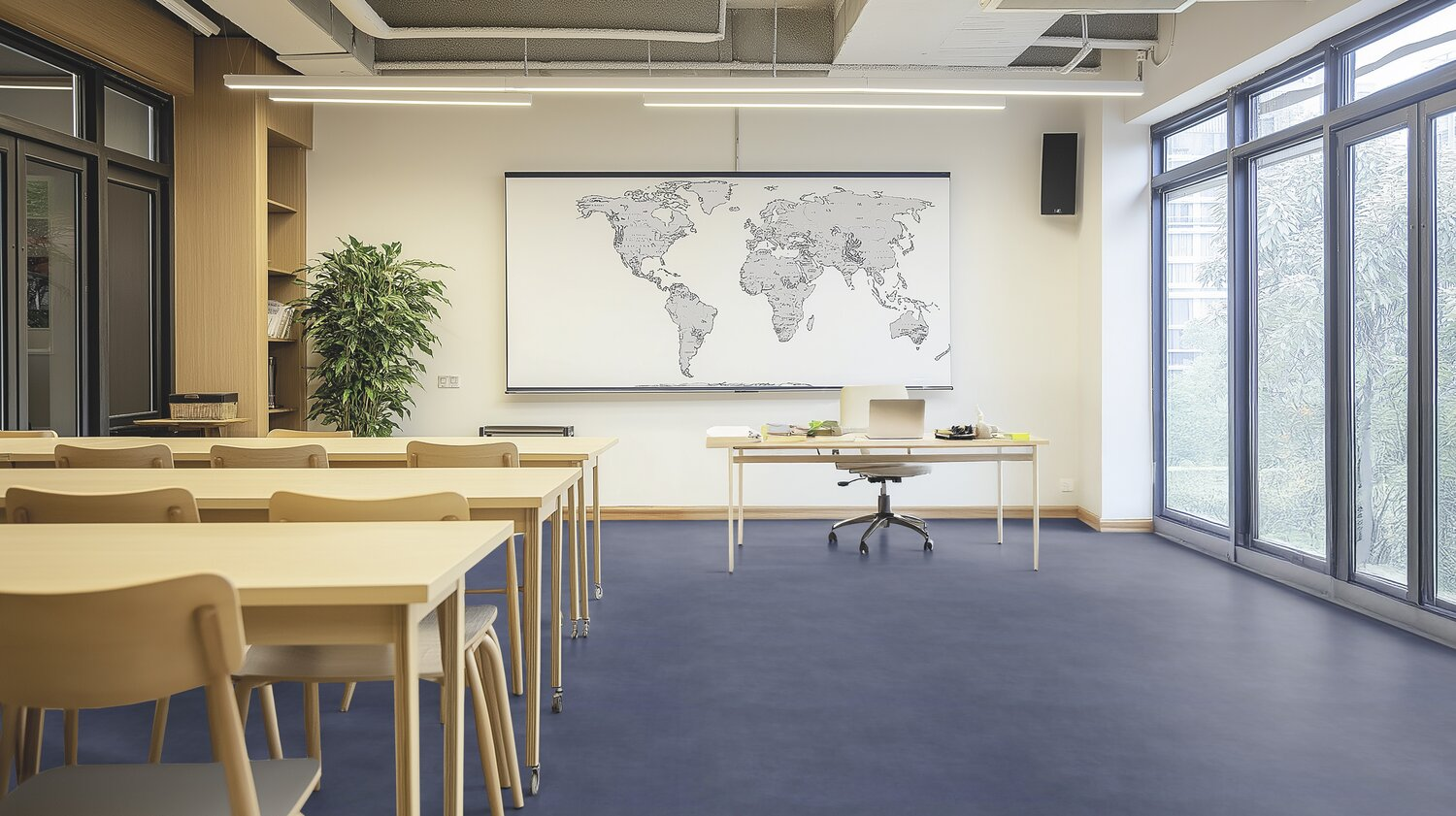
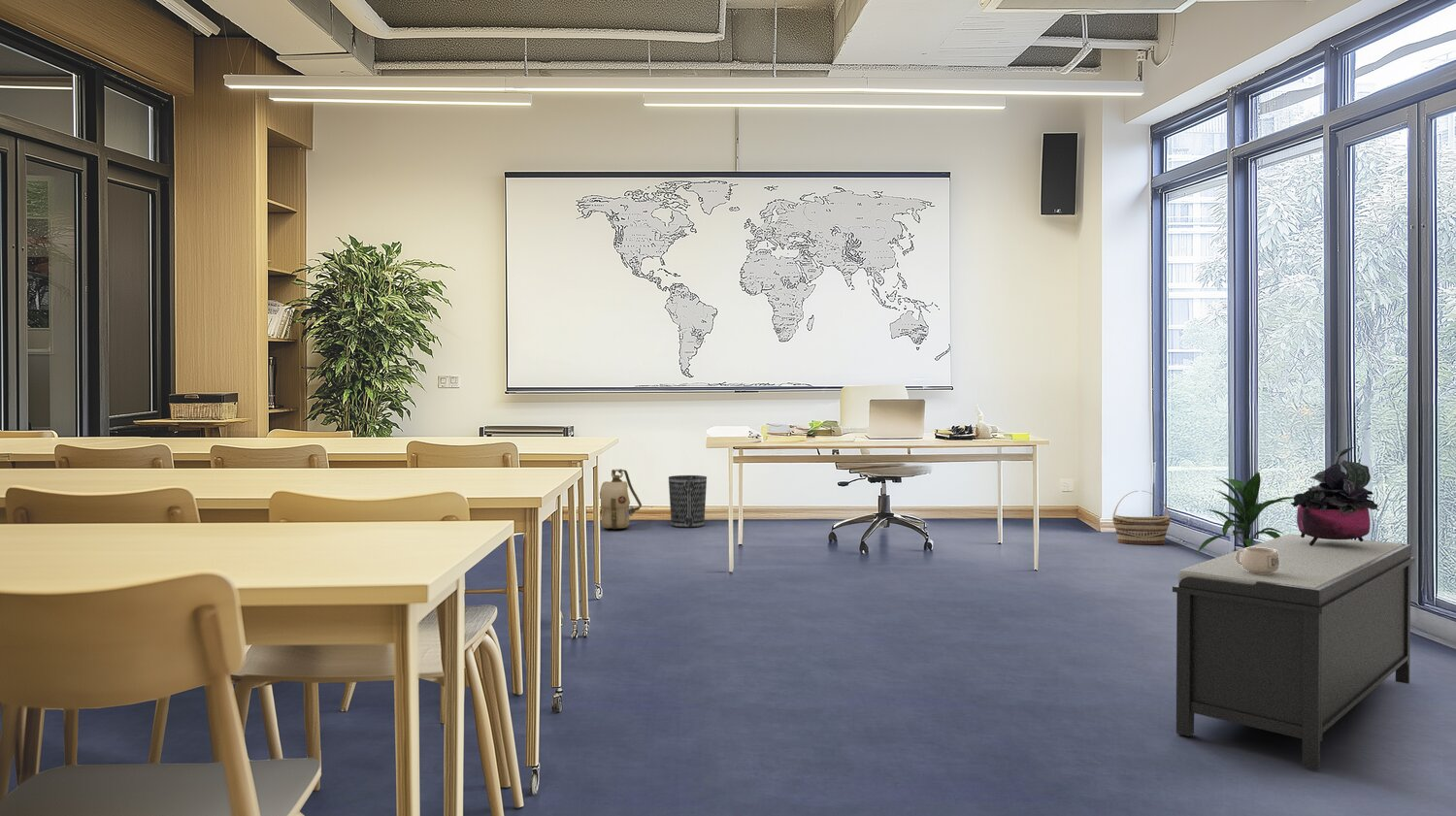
+ indoor plant (1242, 525)
+ wastebasket (687, 501)
+ backpack (618, 498)
+ basket (1141, 517)
+ bench (1303, 631)
+ potted plant (1330, 494)
+ mug (1256, 560)
